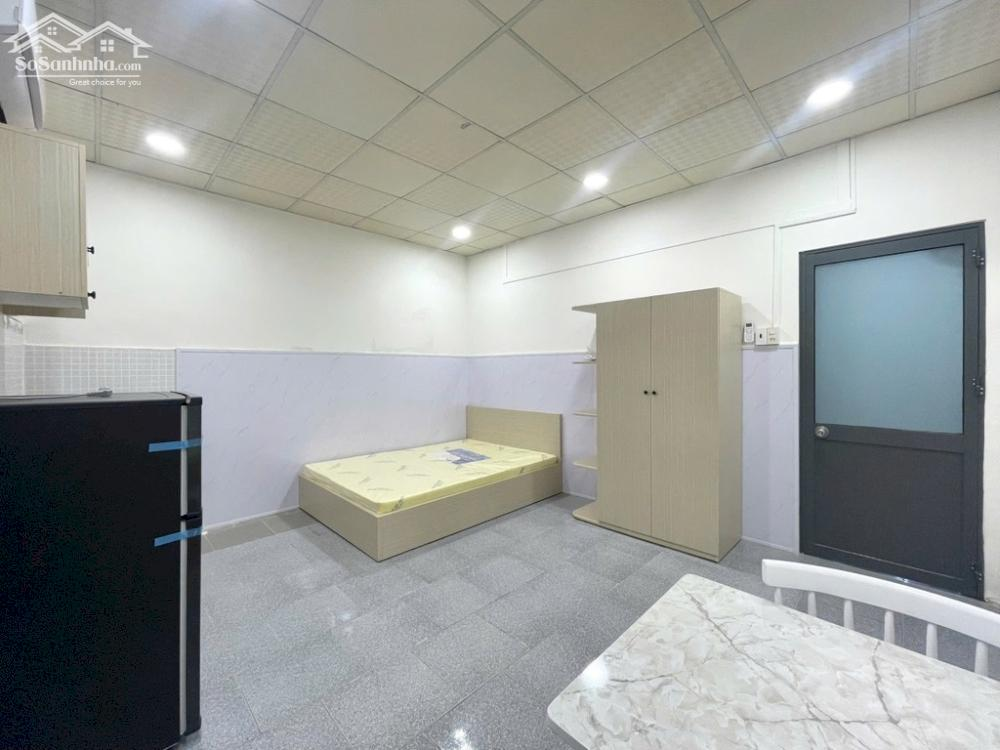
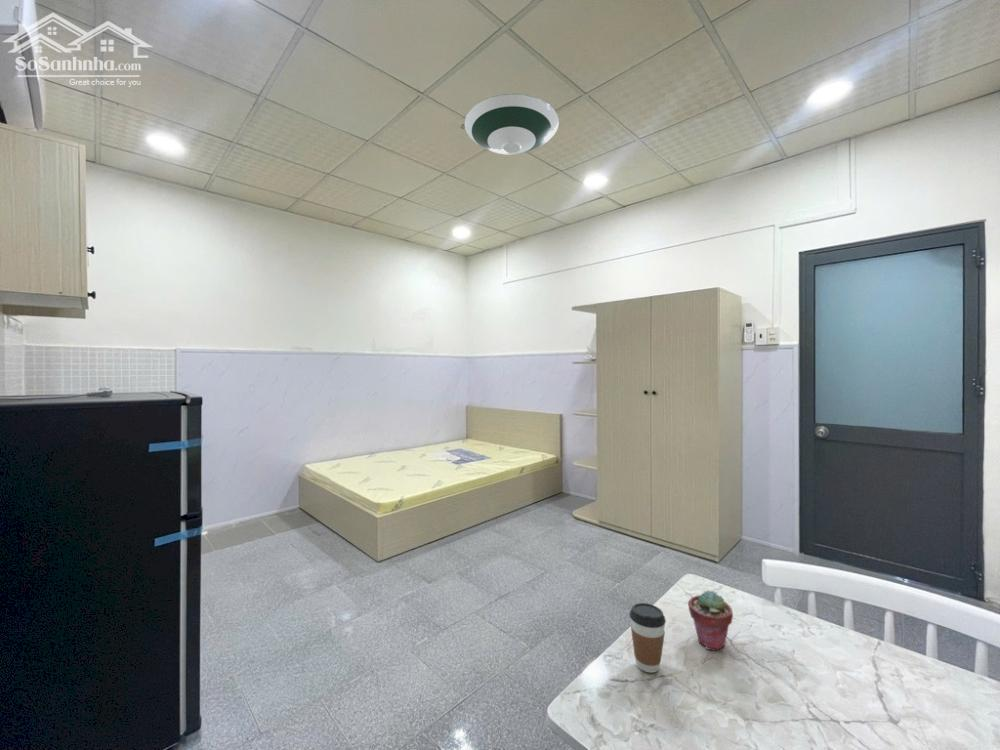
+ potted succulent (710, 616)
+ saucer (511, 137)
+ coffee cup (647, 637)
